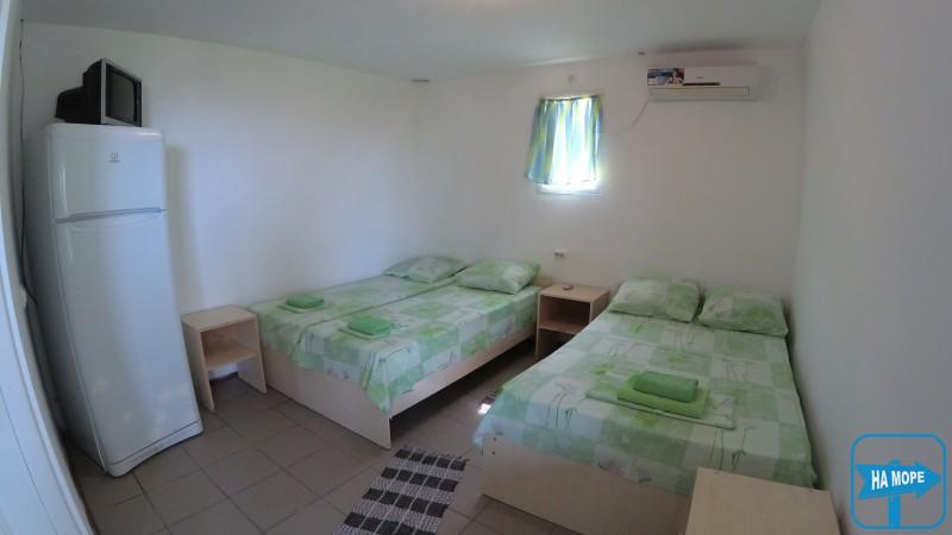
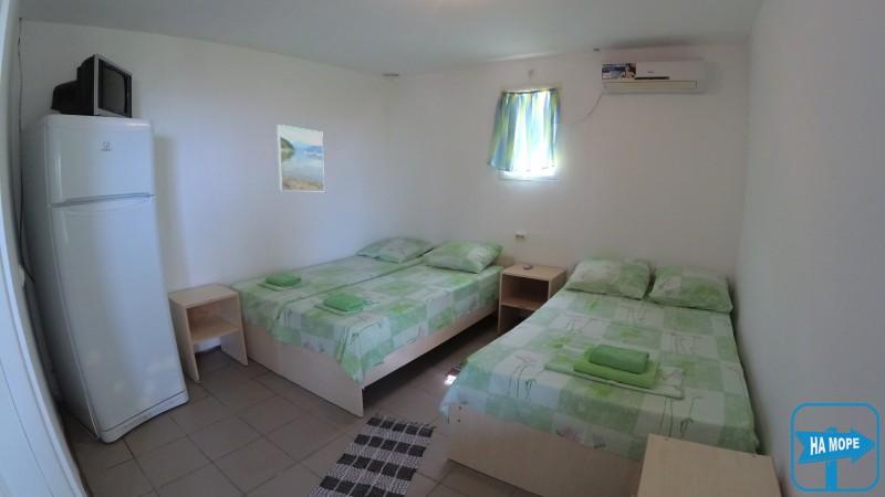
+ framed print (301, 160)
